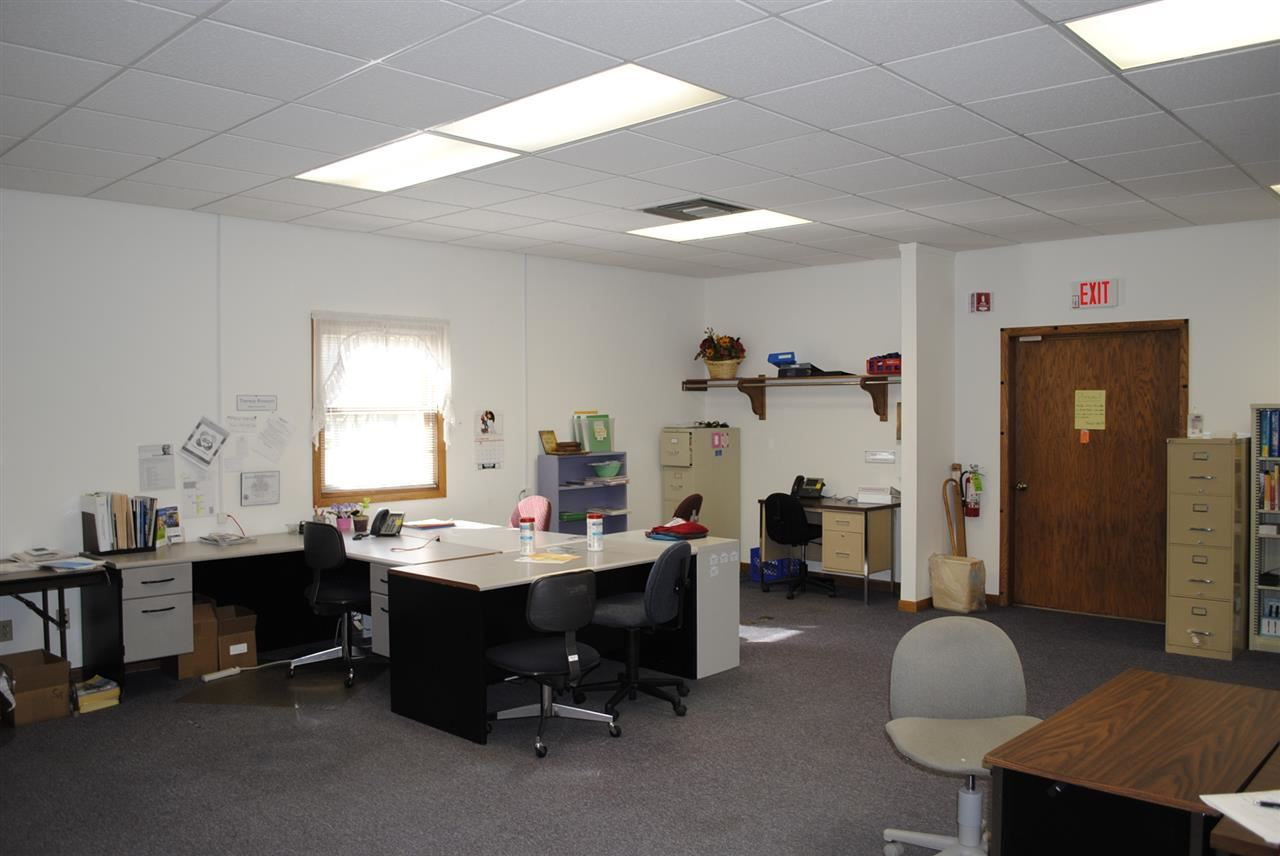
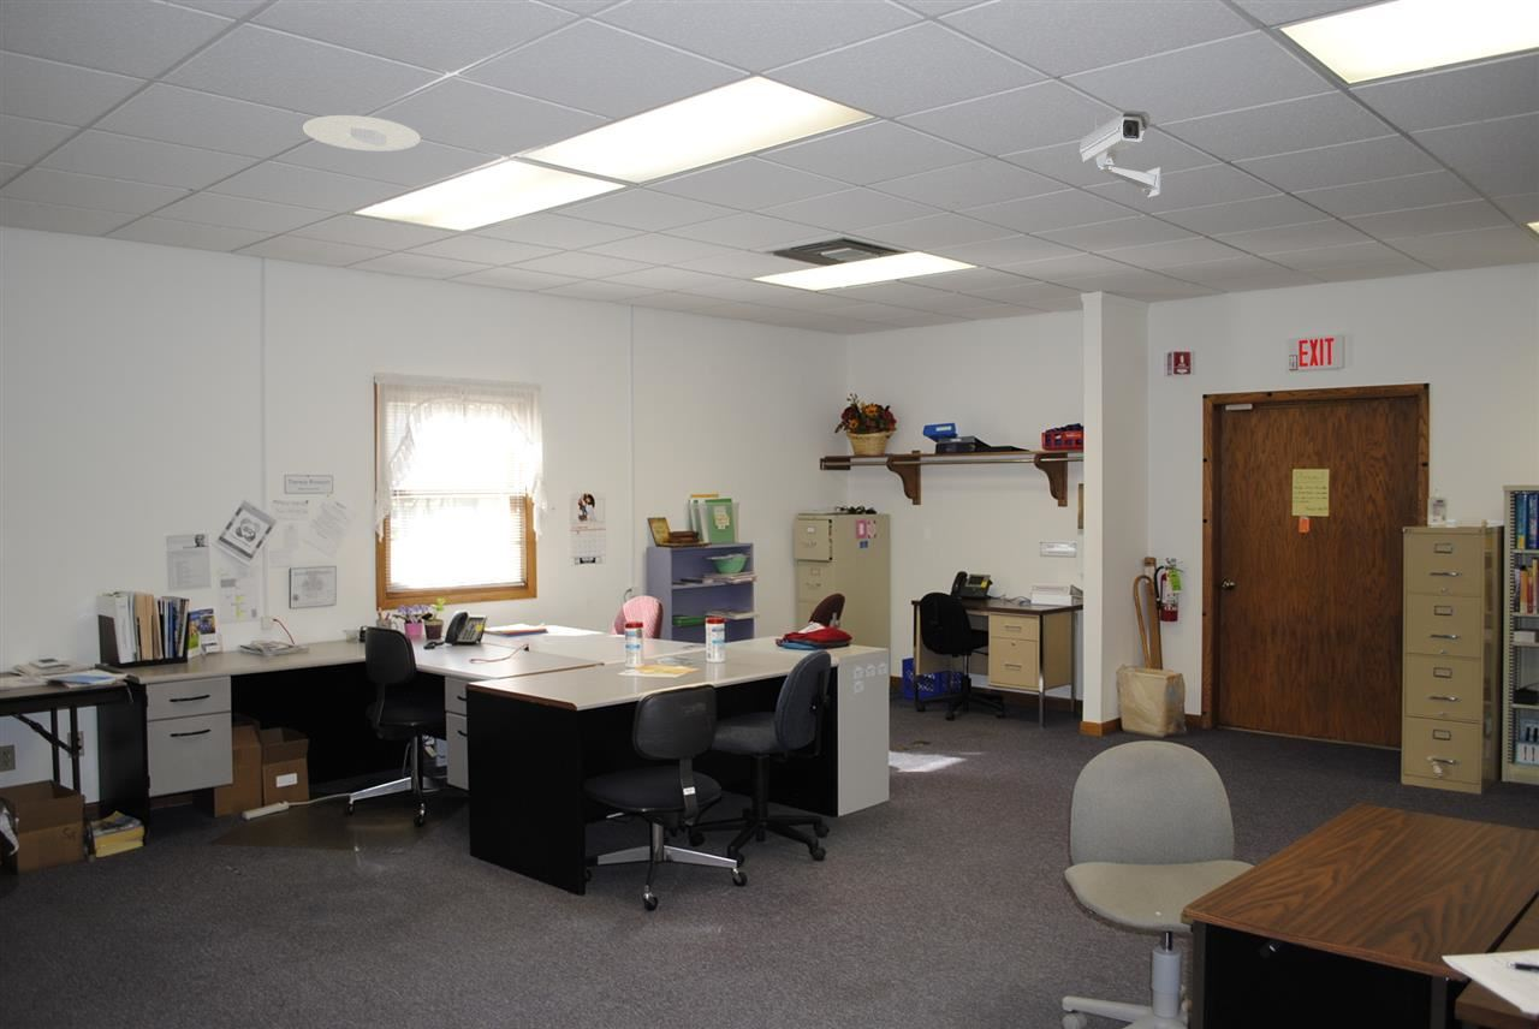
+ security camera (1119, 145)
+ recessed light (362, 127)
